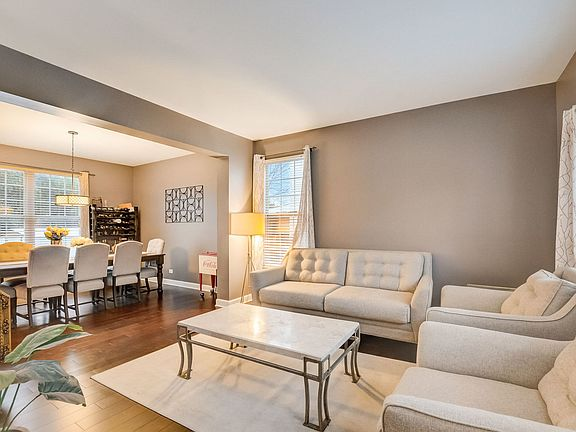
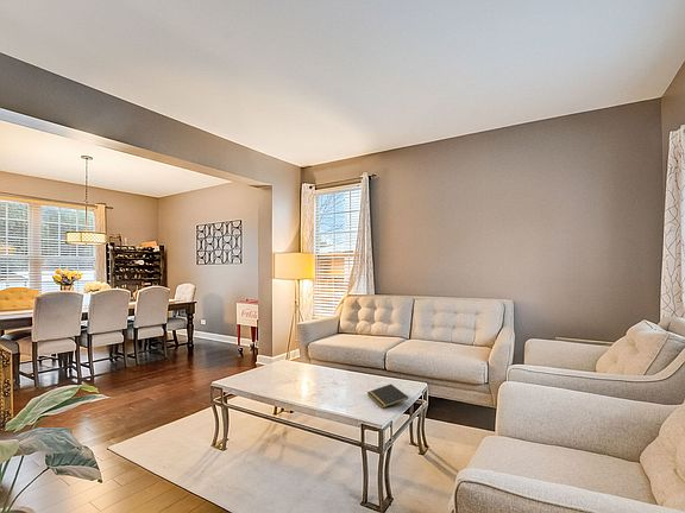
+ notepad (387, 394)
